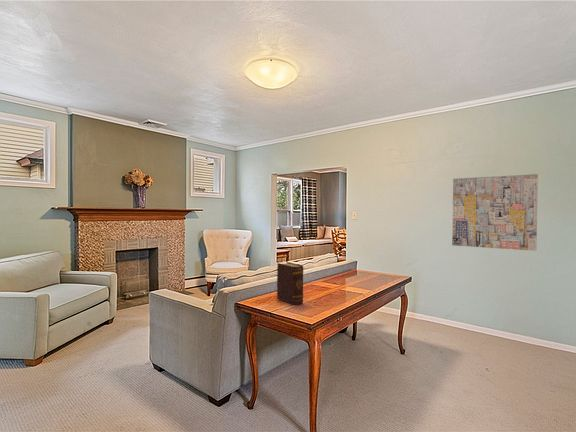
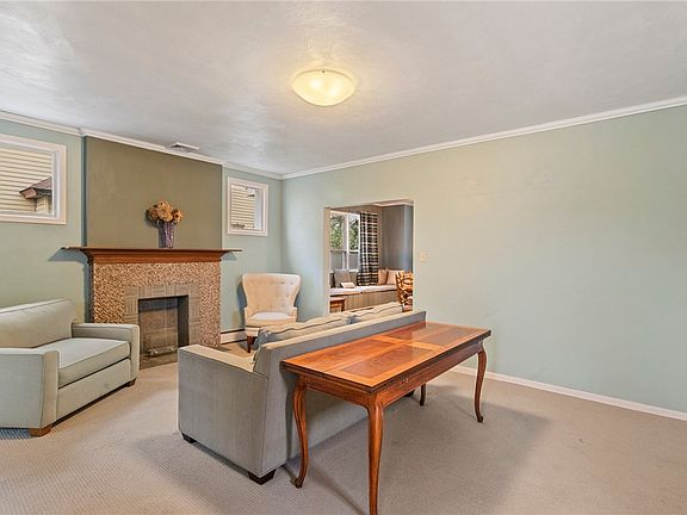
- wall art (492, 212)
- diary (290, 282)
